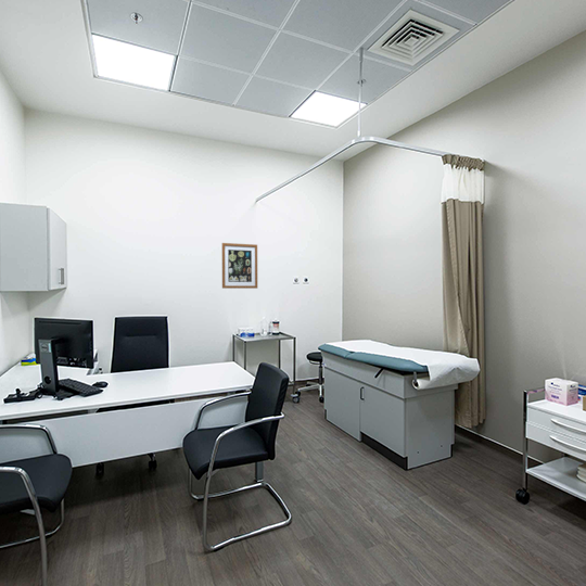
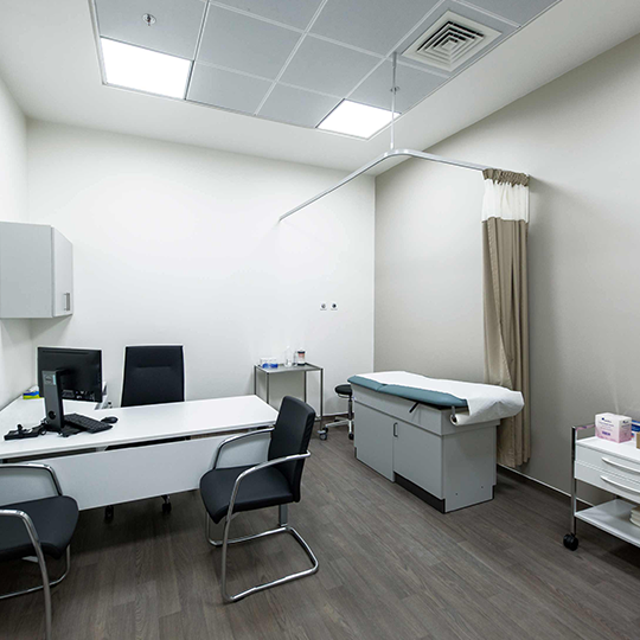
- wall art (240, 266)
